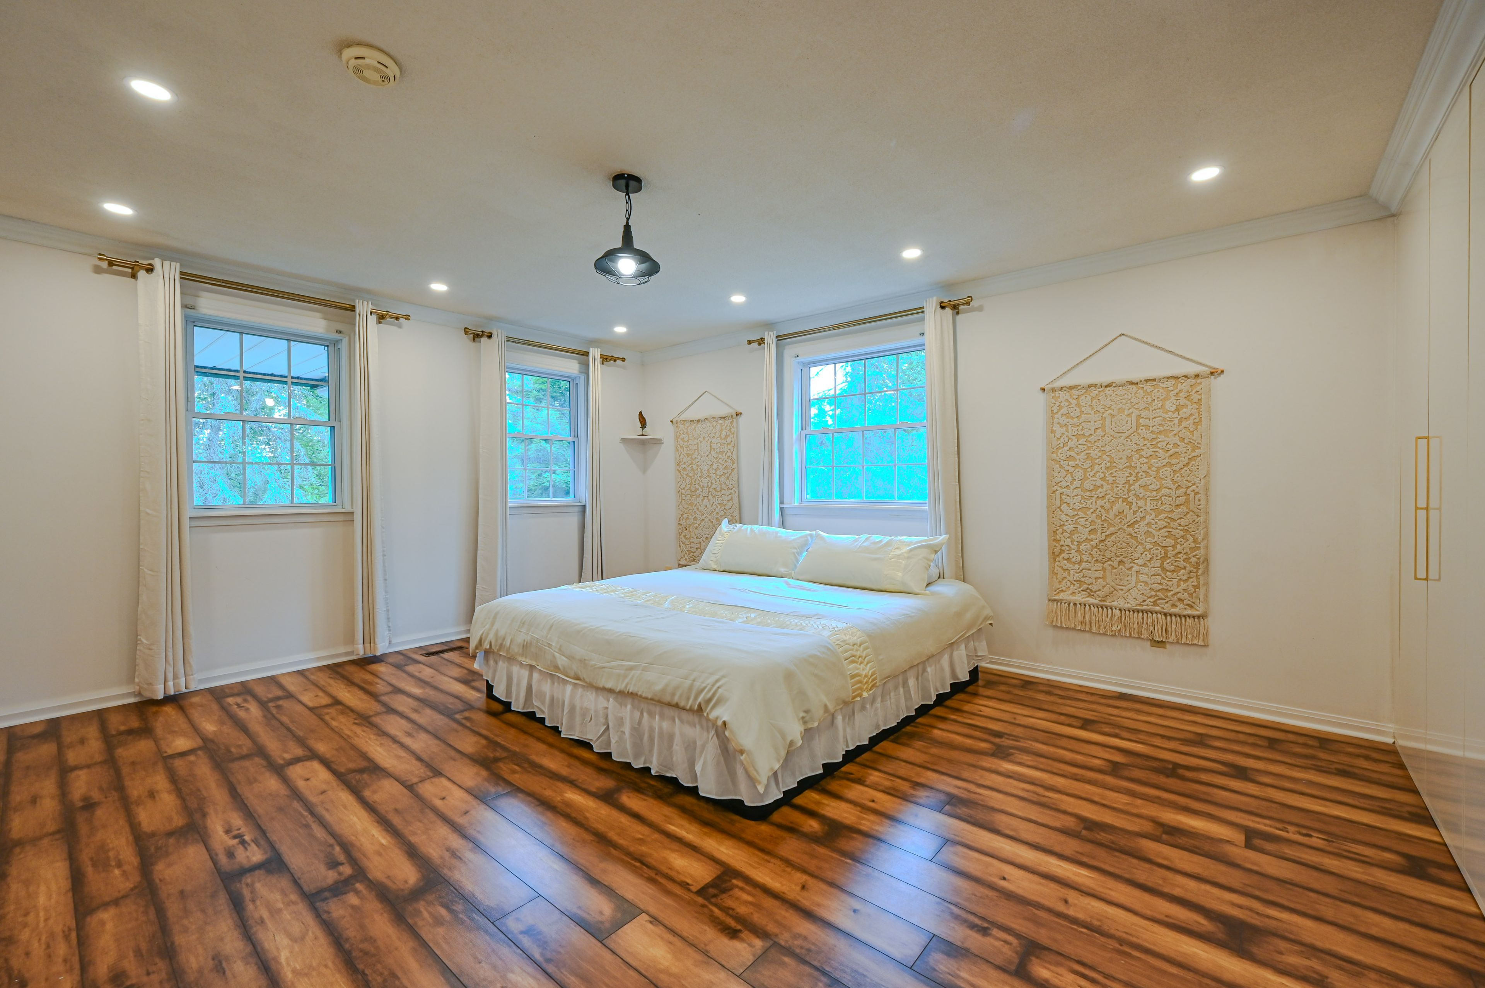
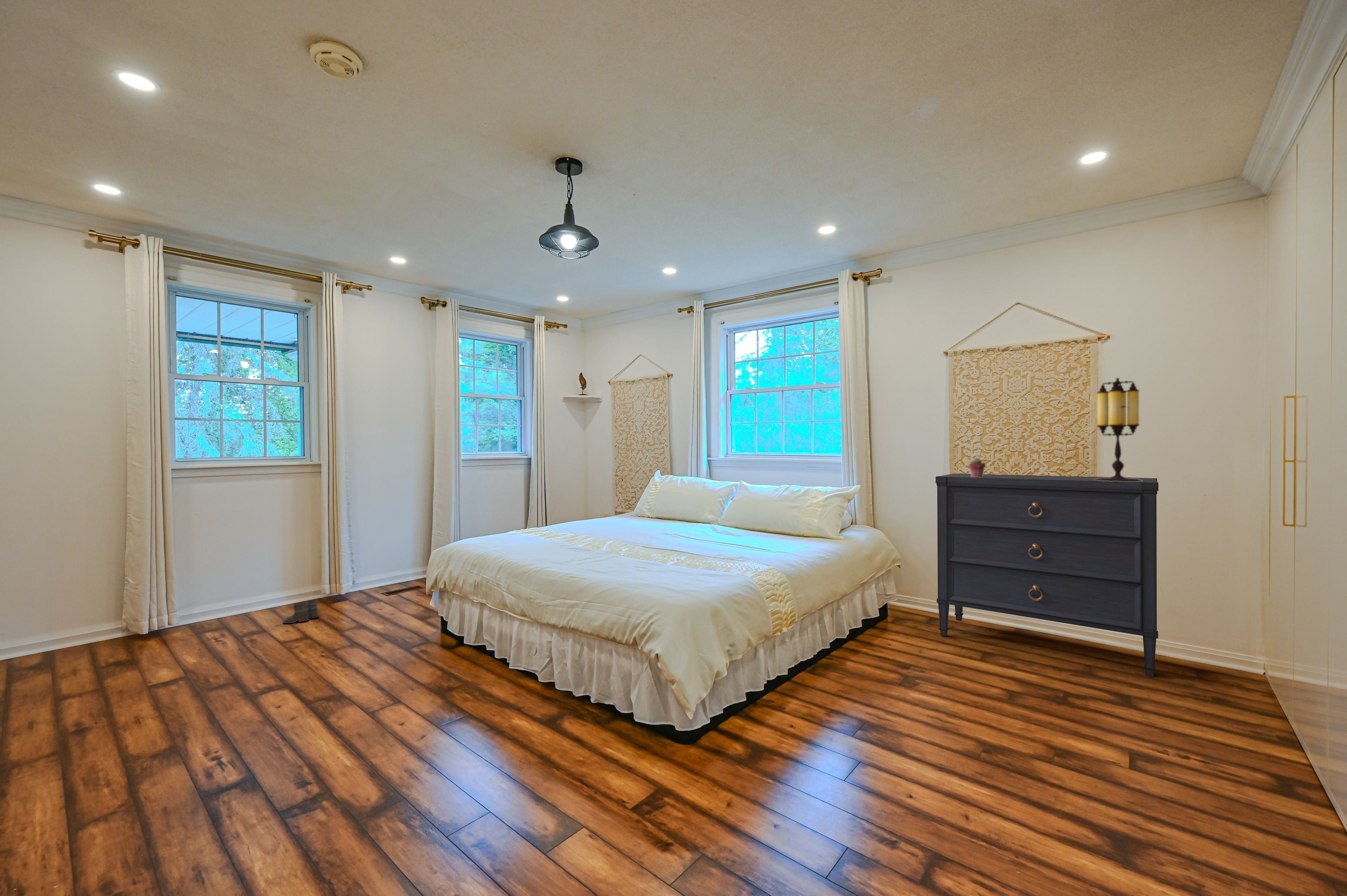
+ table lamp (1118, 429)
+ boots (304, 610)
+ potted succulent (977, 467)
+ dresser (1041, 561)
